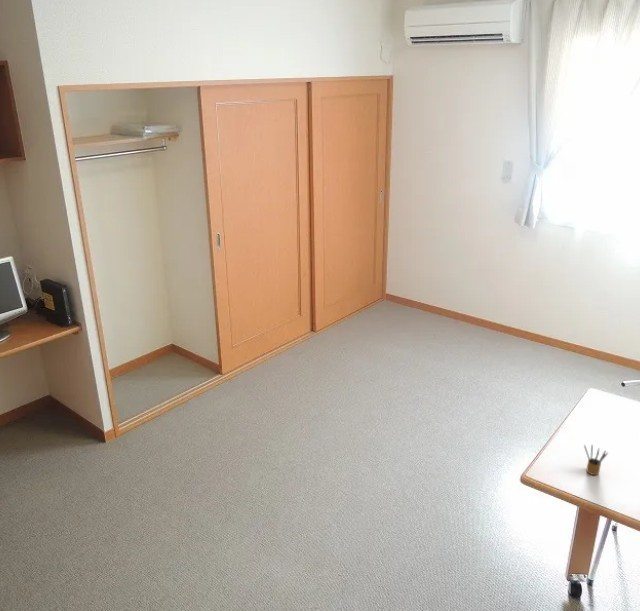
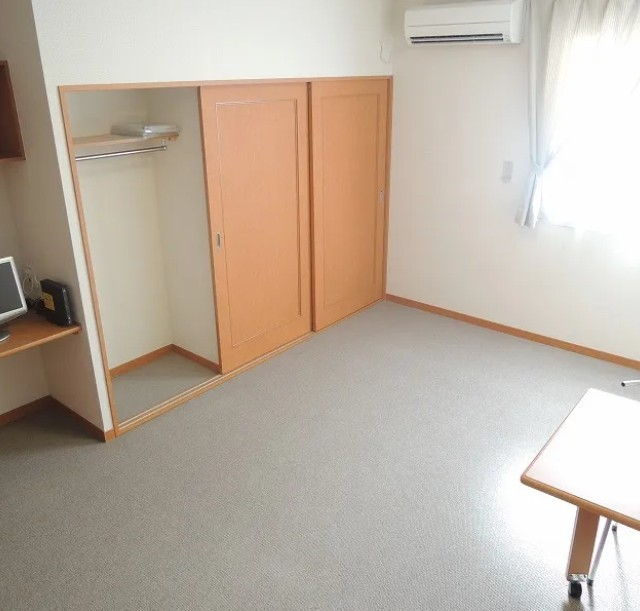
- pencil box (594, 459)
